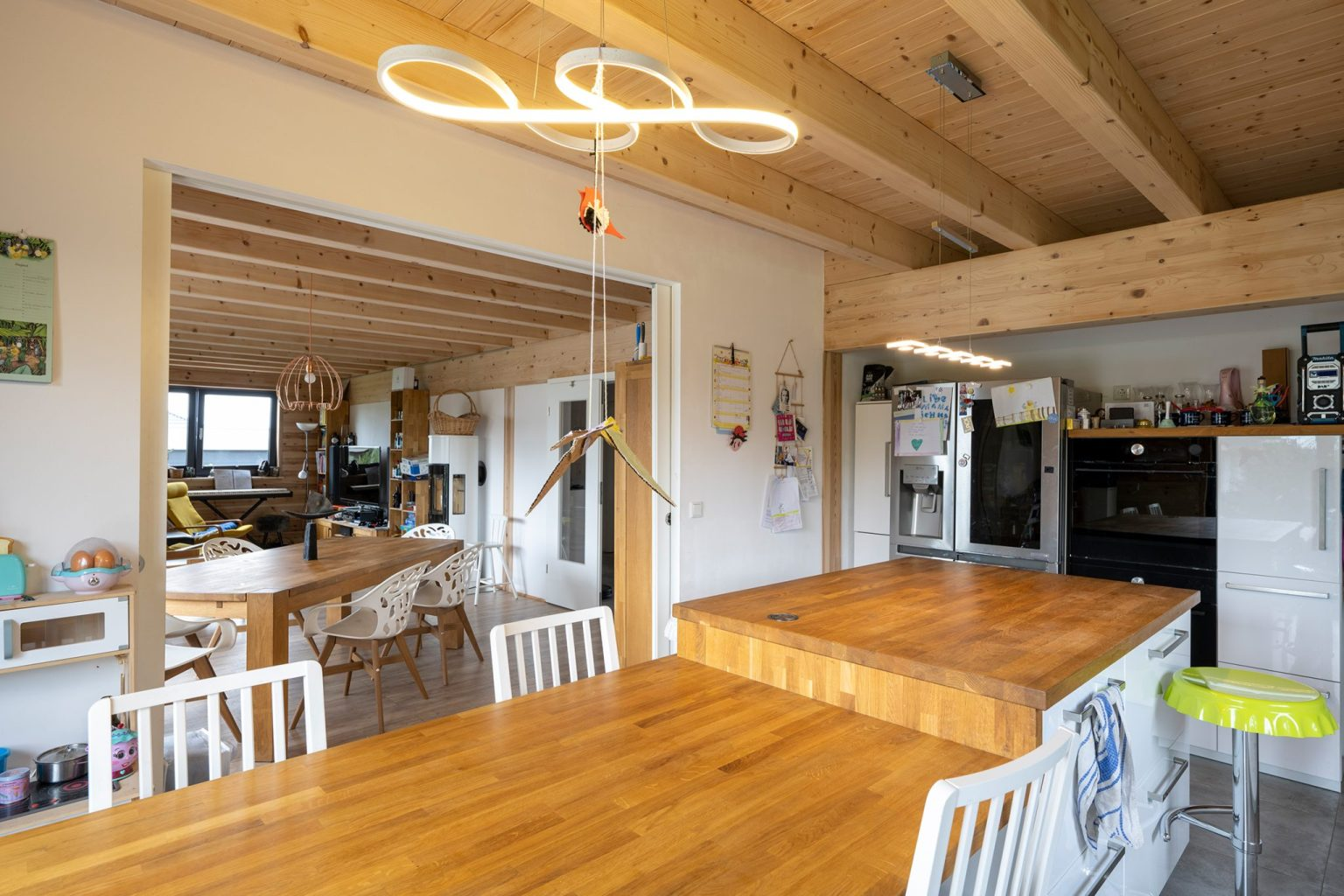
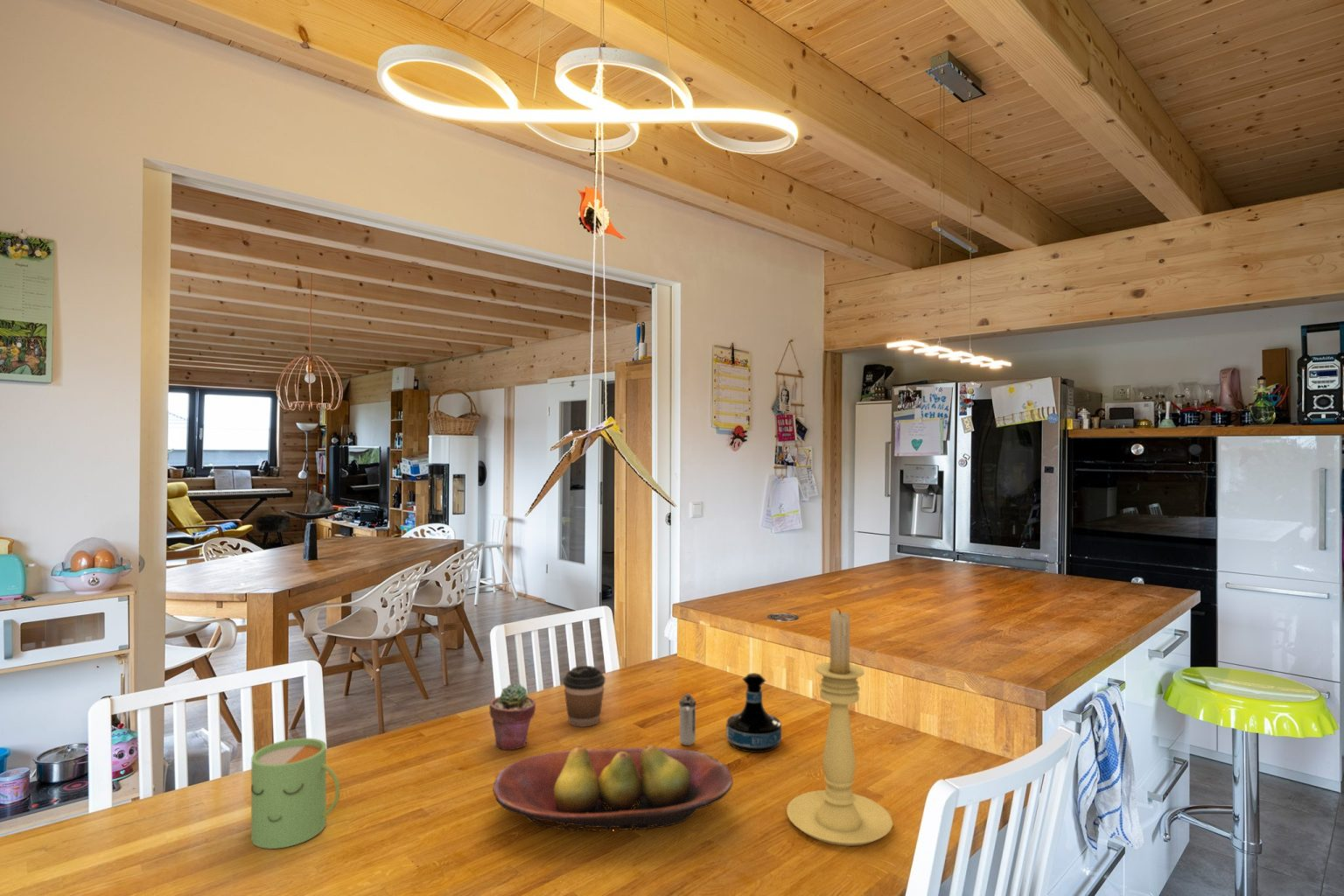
+ tequila bottle (753, 708)
+ potted succulent (512, 714)
+ mug (297, 791)
+ shaker (687, 718)
+ fruit bowl (613, 780)
+ candle holder (839, 714)
+ coffee cup (584, 693)
